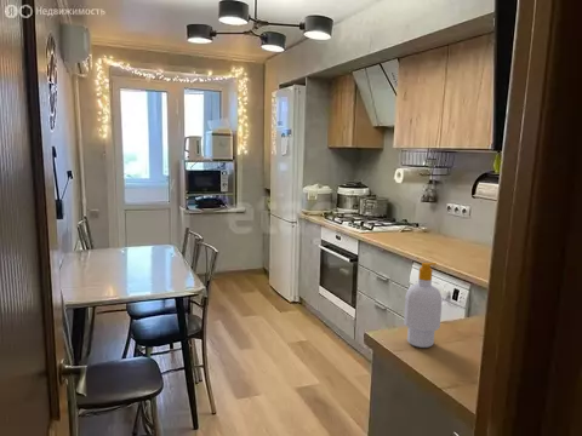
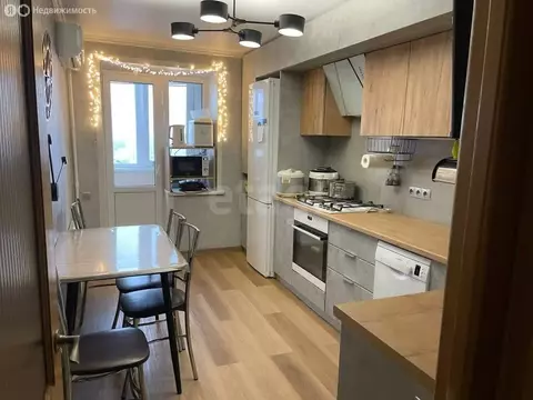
- soap bottle (423, 303)
